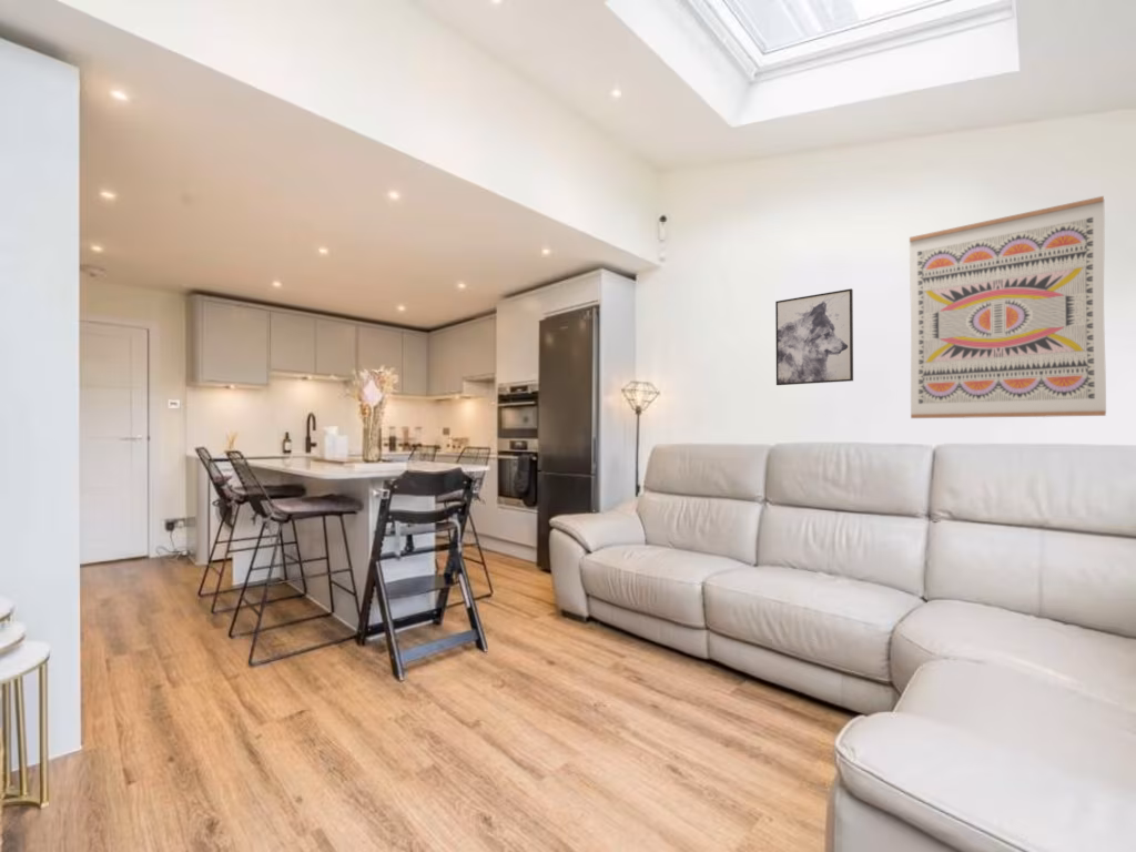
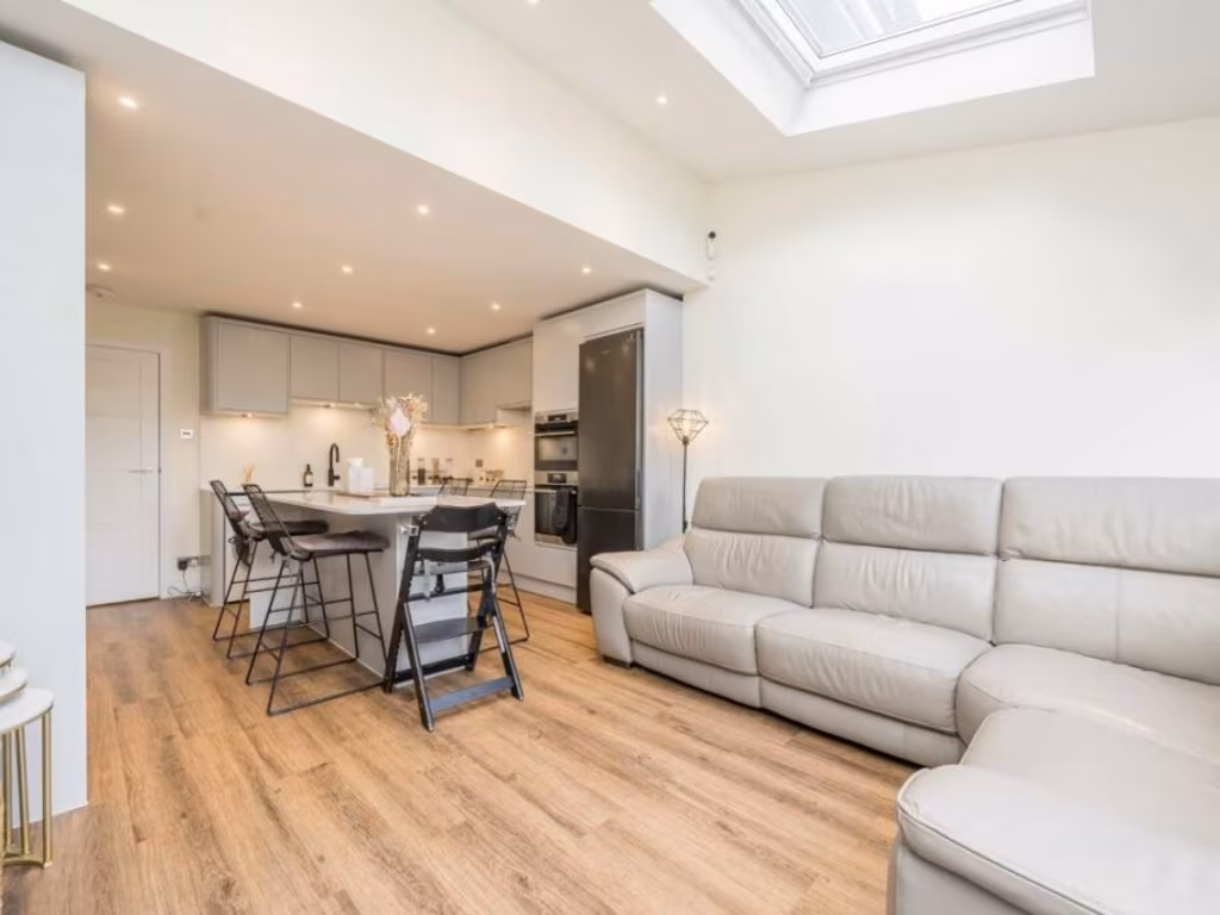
- wall art (812, 338)
- wall art (997, 317)
